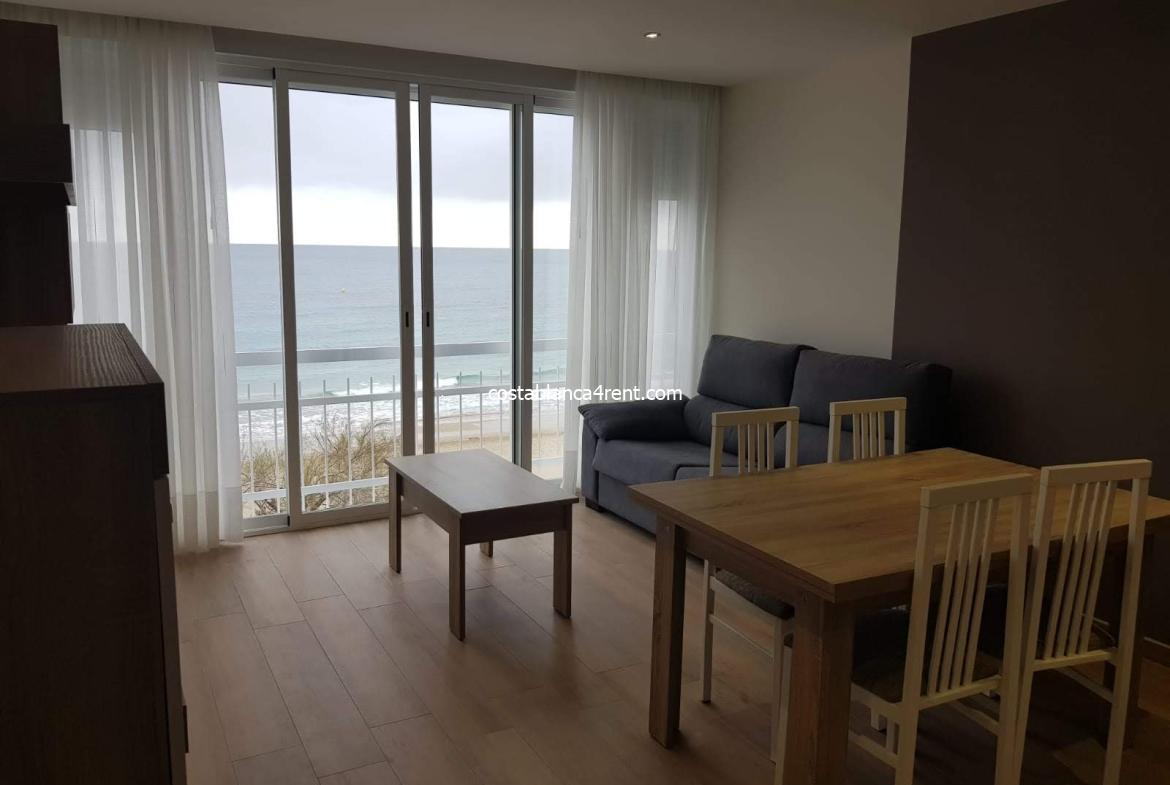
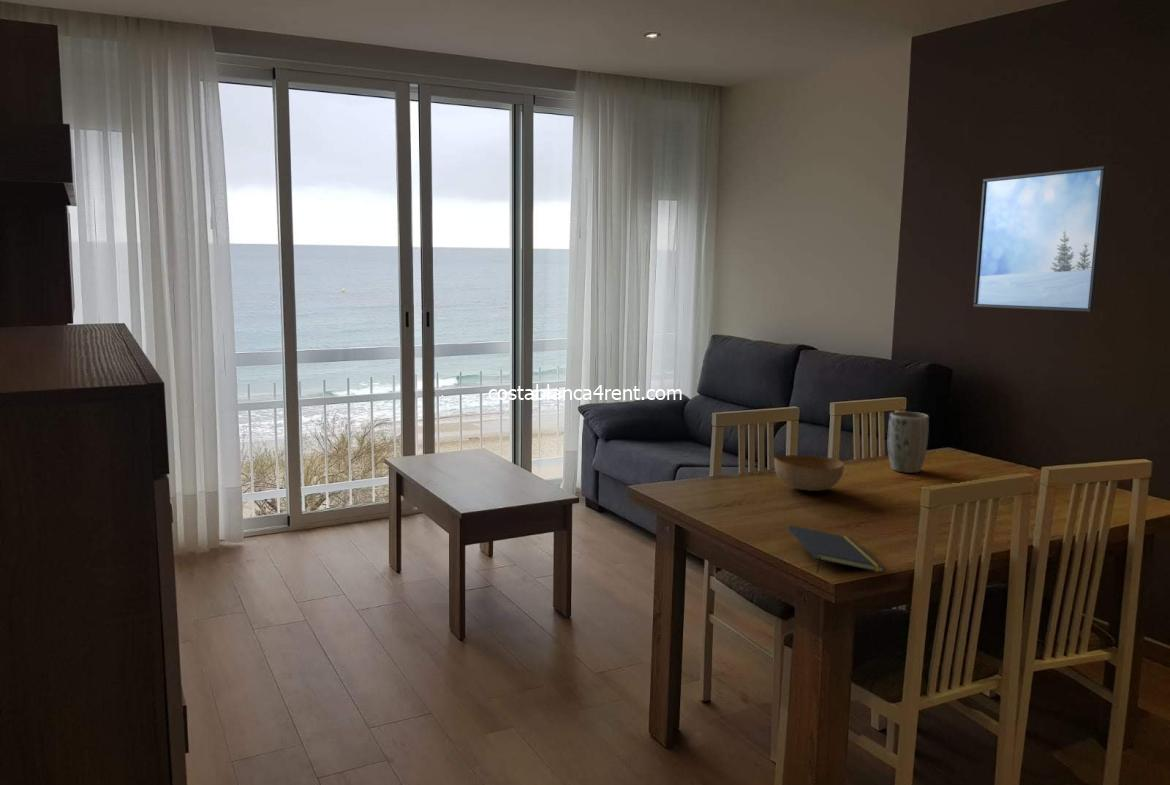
+ notepad (834, 547)
+ bowl (808, 474)
+ plant pot (907, 442)
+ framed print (1035, 241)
